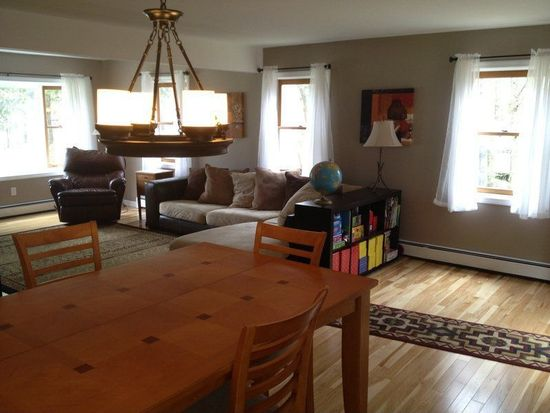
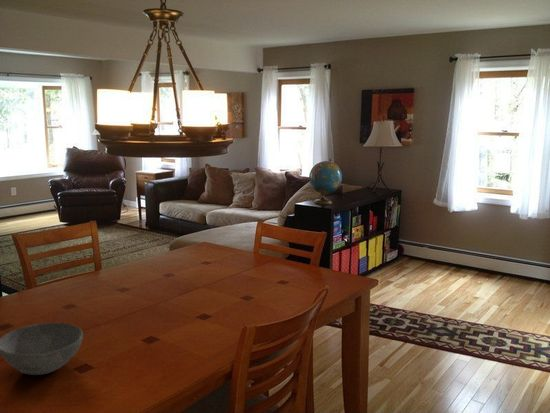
+ bowl (42, 352)
